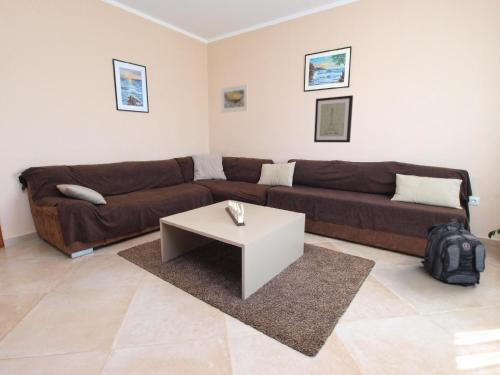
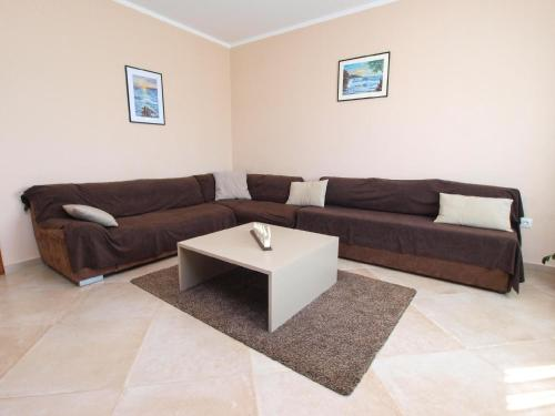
- backpack (452, 247)
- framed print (234, 99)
- wall art (332, 120)
